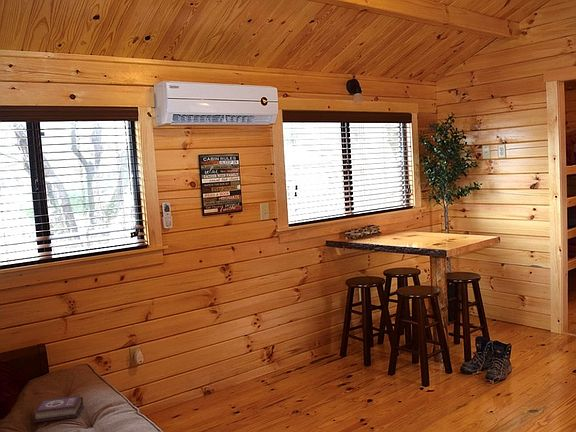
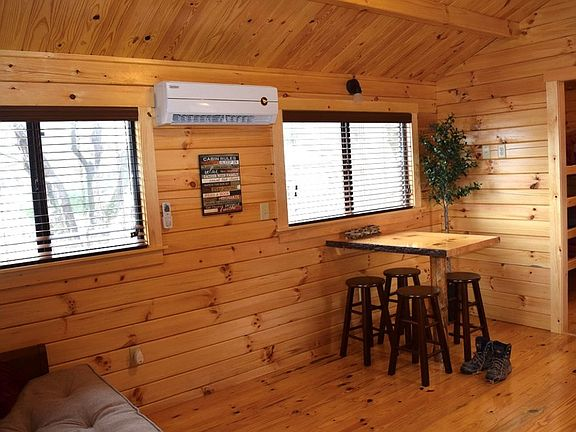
- book (59, 407)
